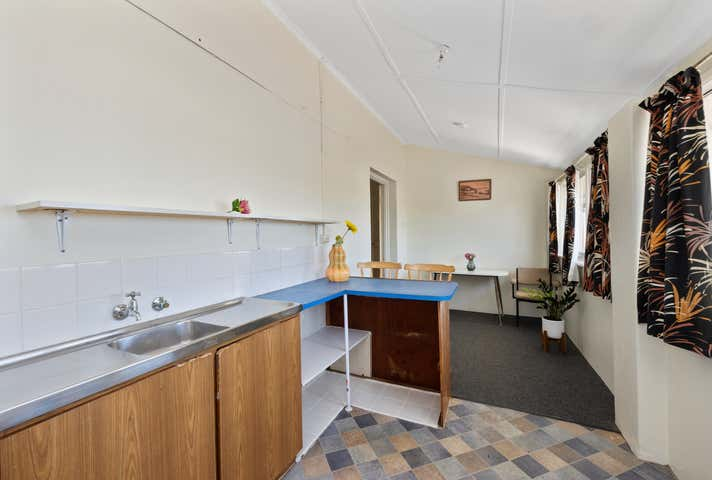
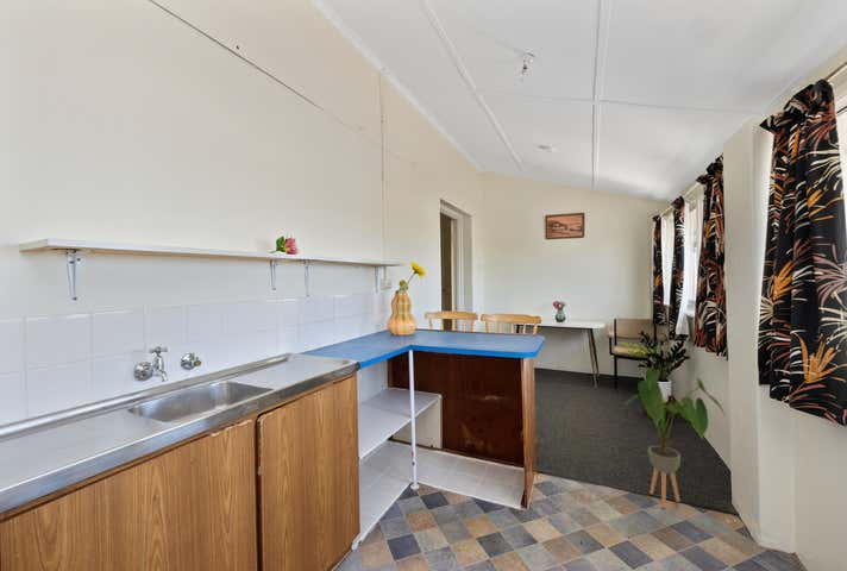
+ house plant (671, 440)
